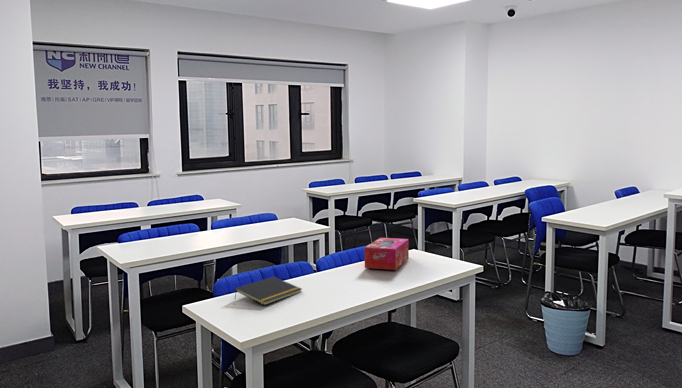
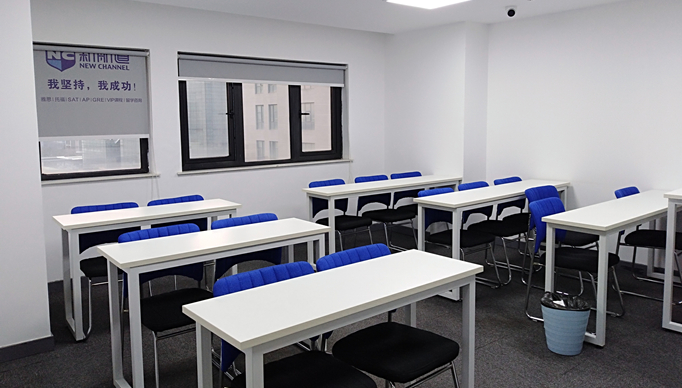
- tissue box (387, 252)
- notepad (269, 289)
